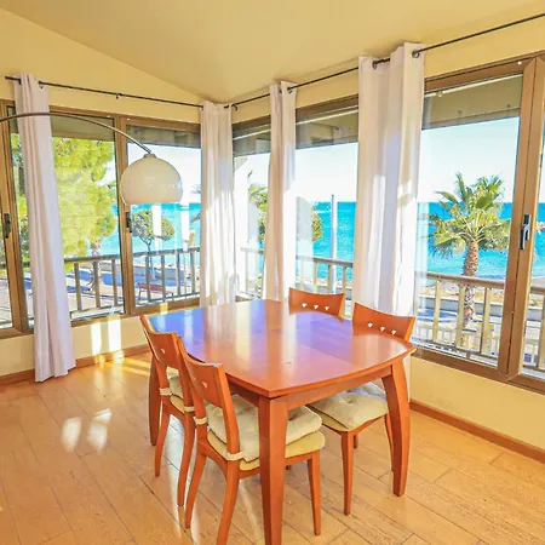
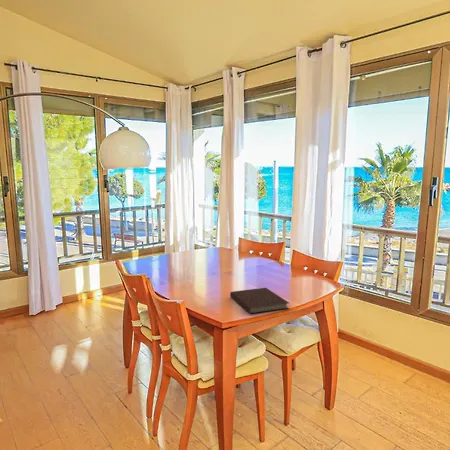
+ notebook (258, 300)
